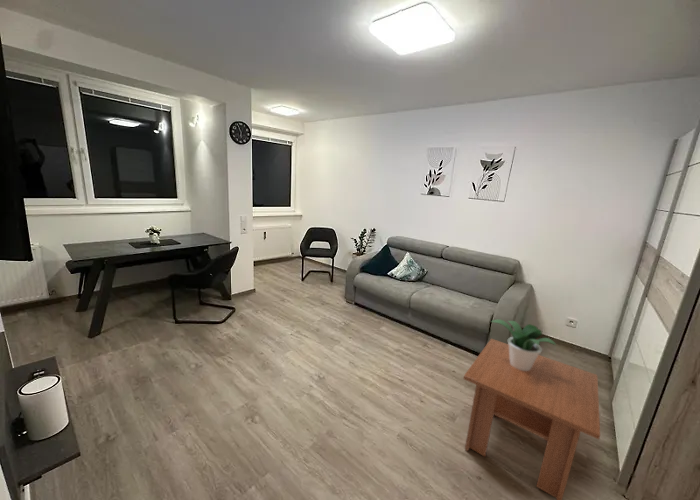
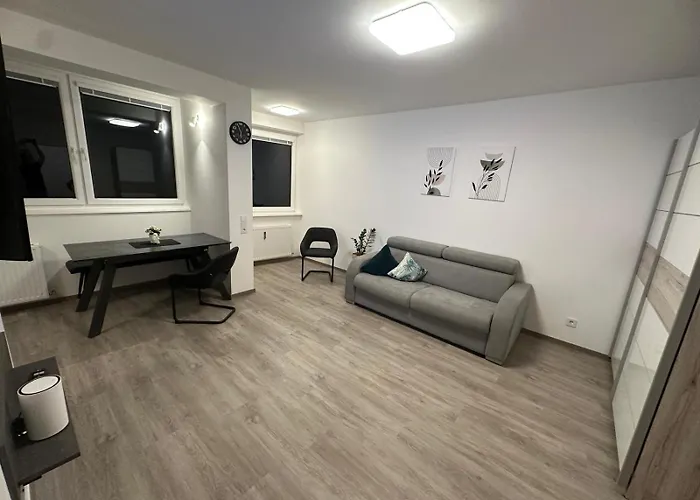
- potted plant (519, 345)
- coffee table (524, 412)
